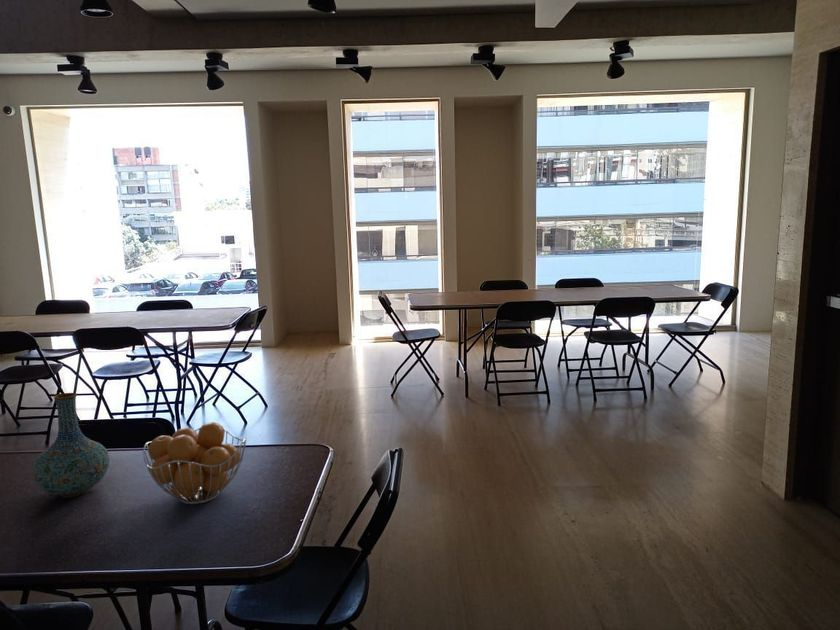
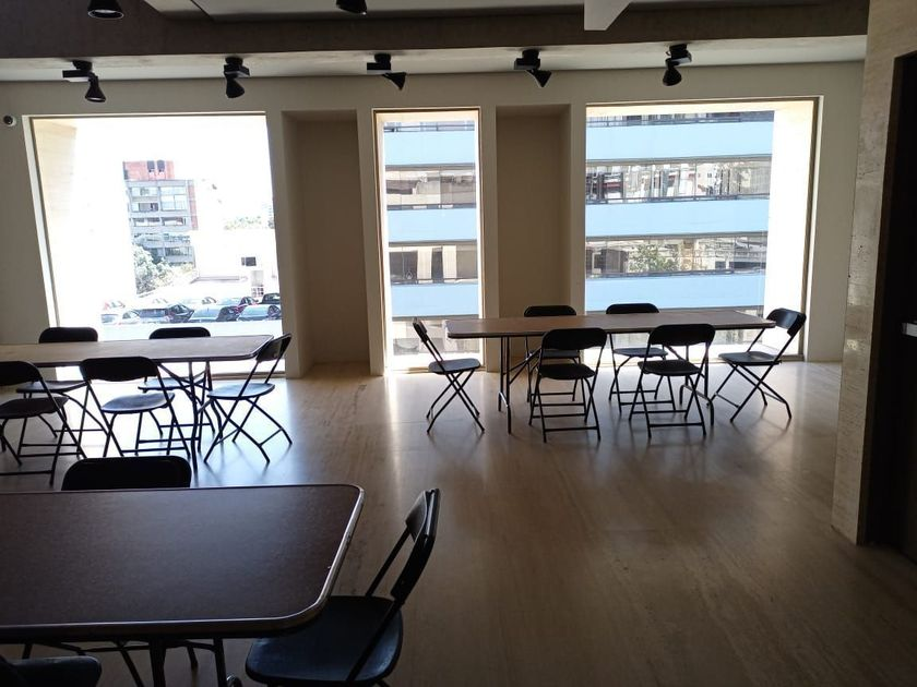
- vase (69, 444)
- fruit basket (197, 461)
